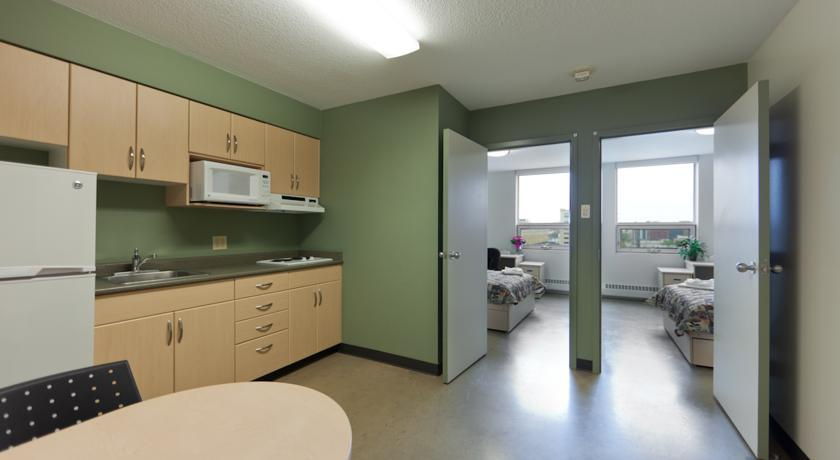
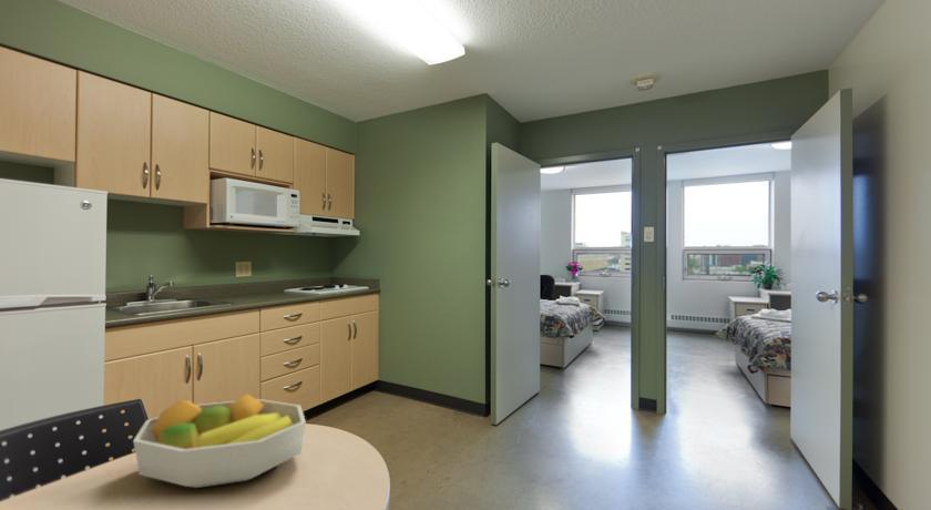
+ fruit bowl (225, 432)
